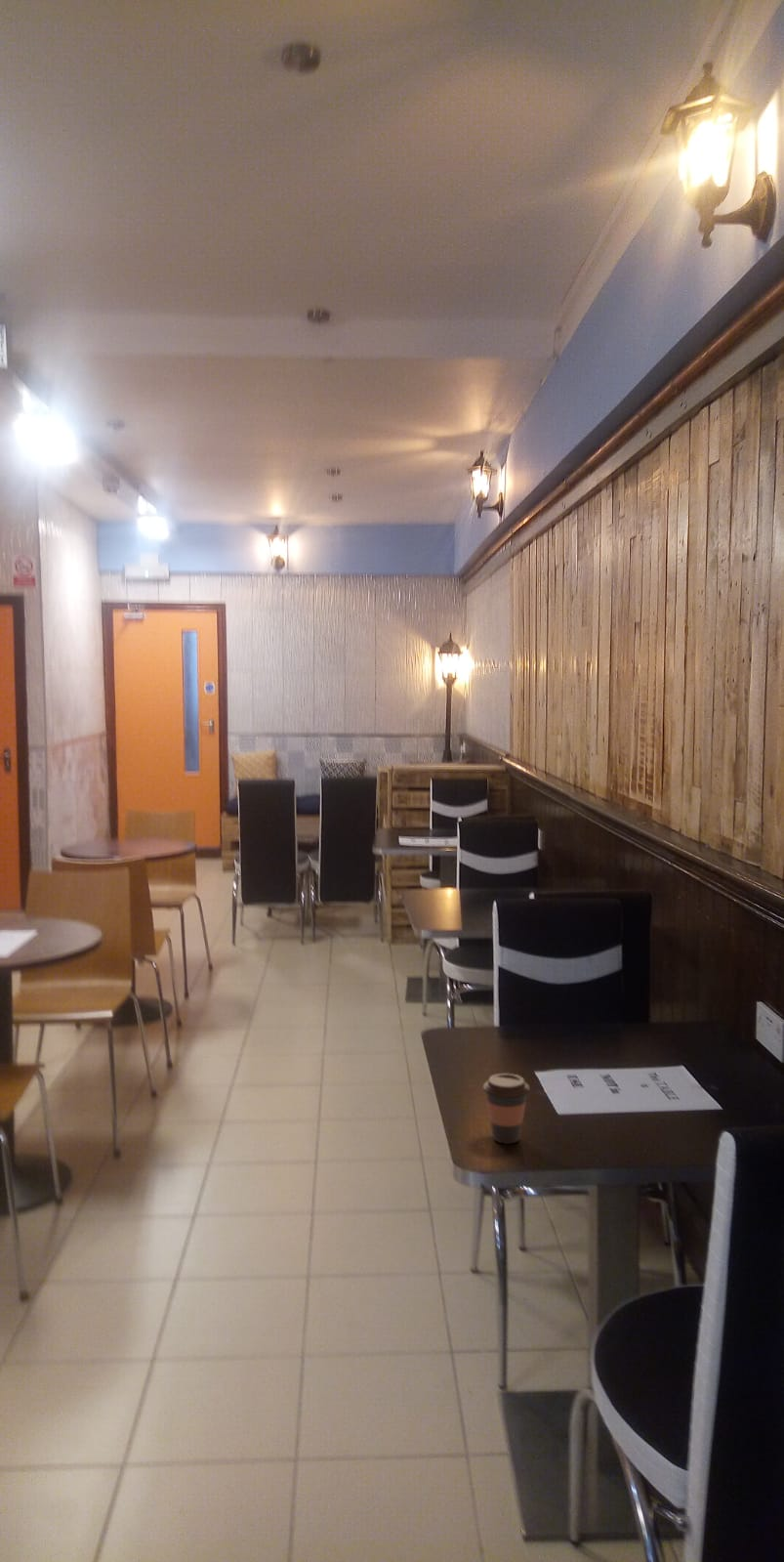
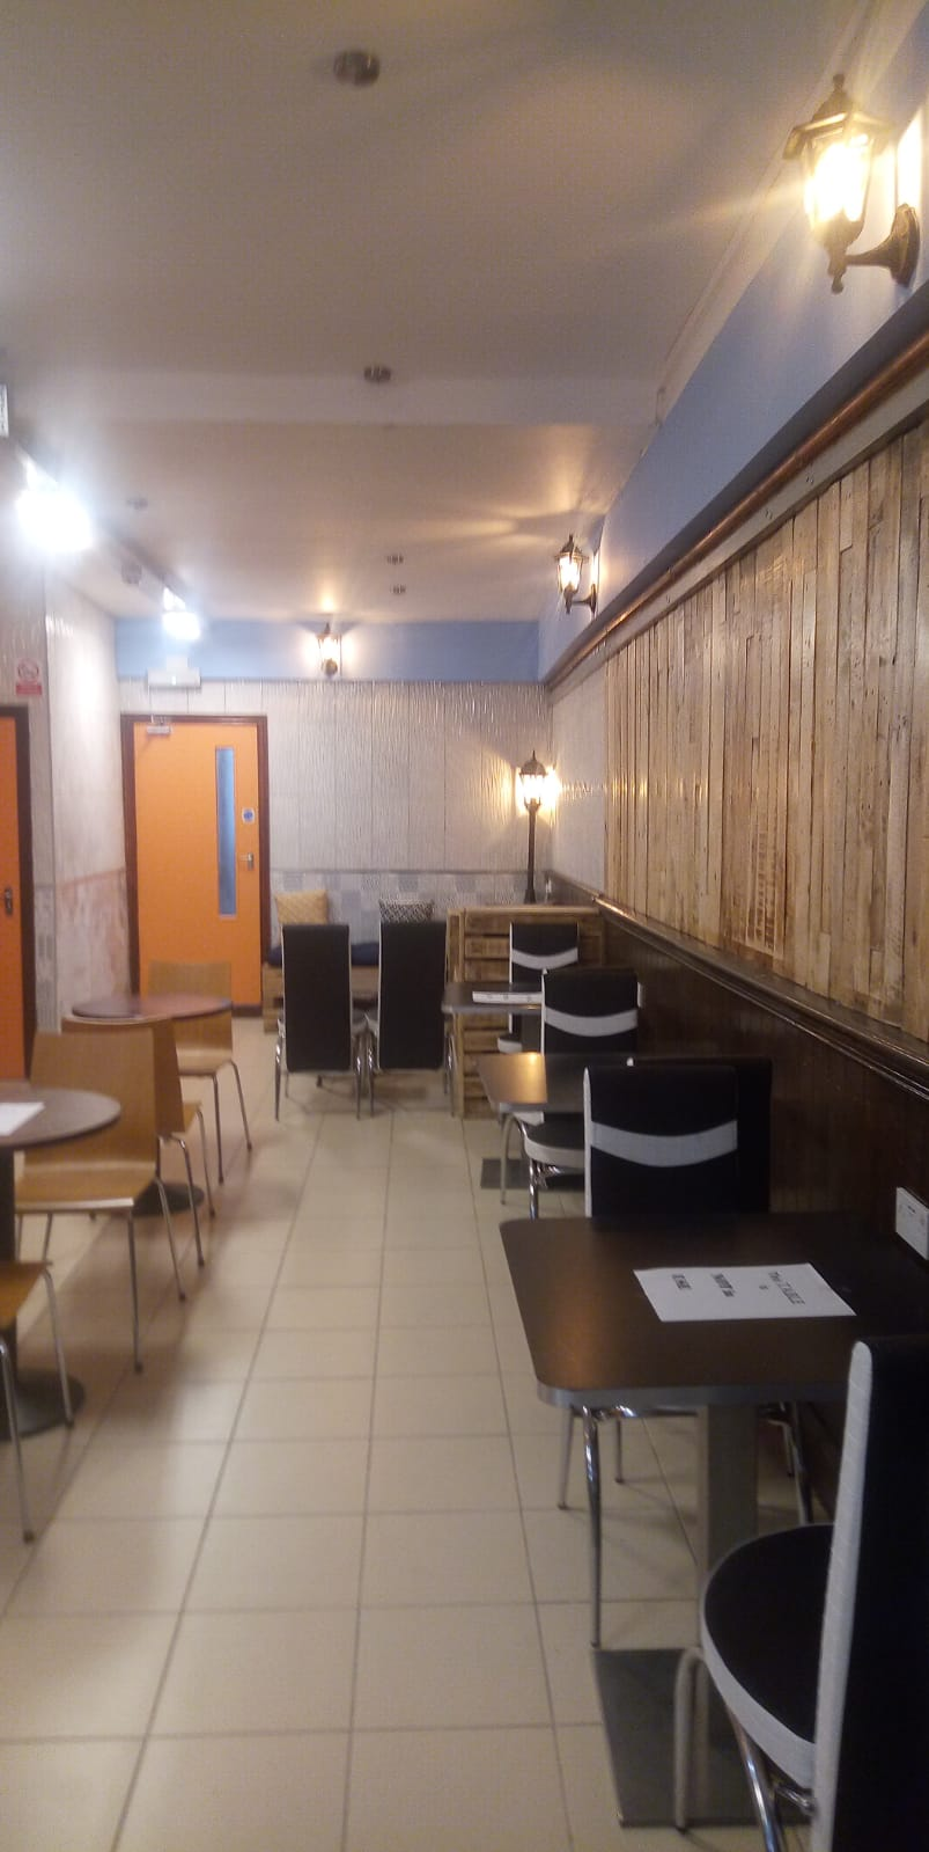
- coffee cup (506, 1109)
